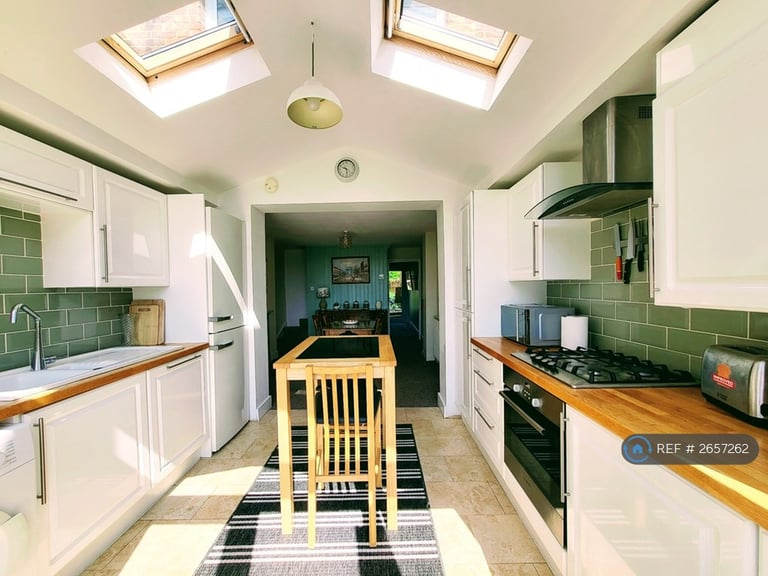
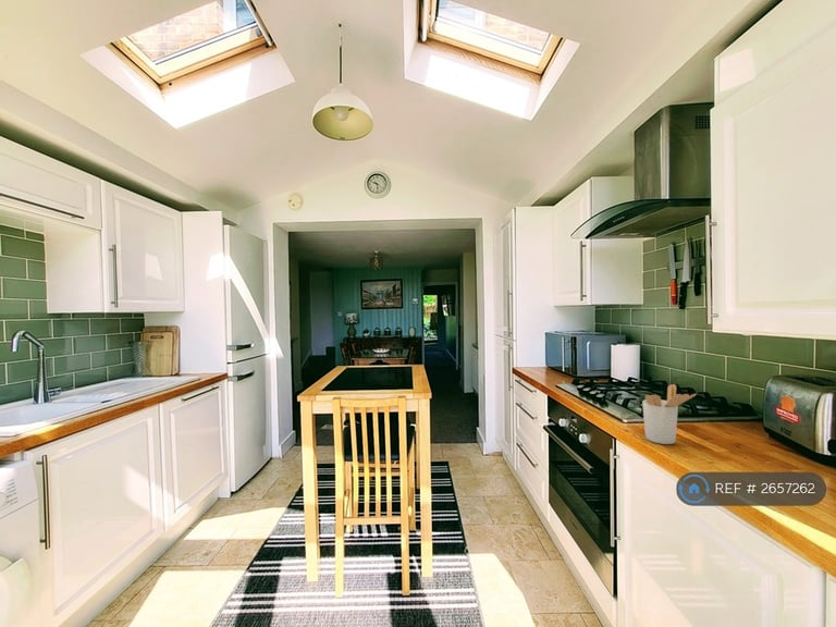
+ utensil holder (667, 414)
